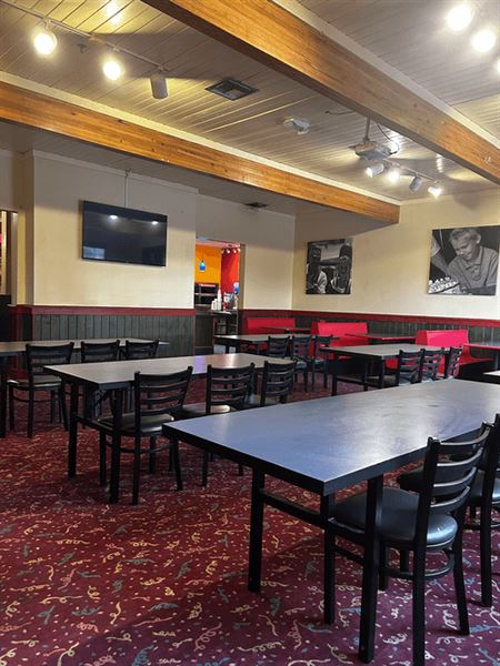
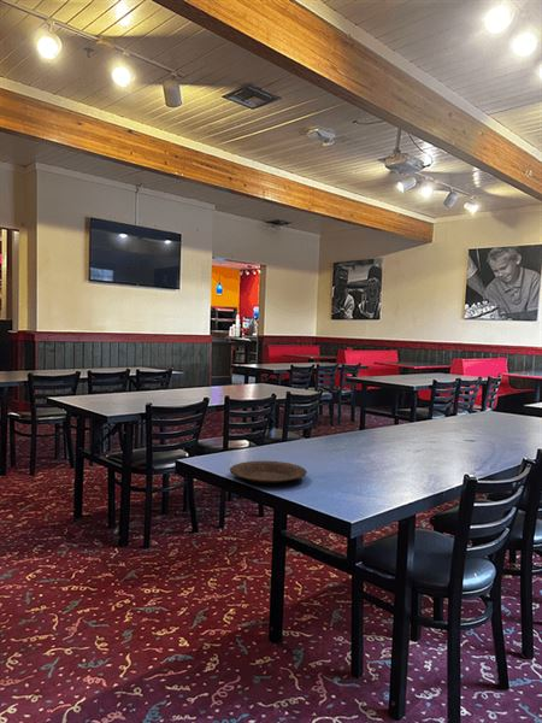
+ plate (267, 474)
